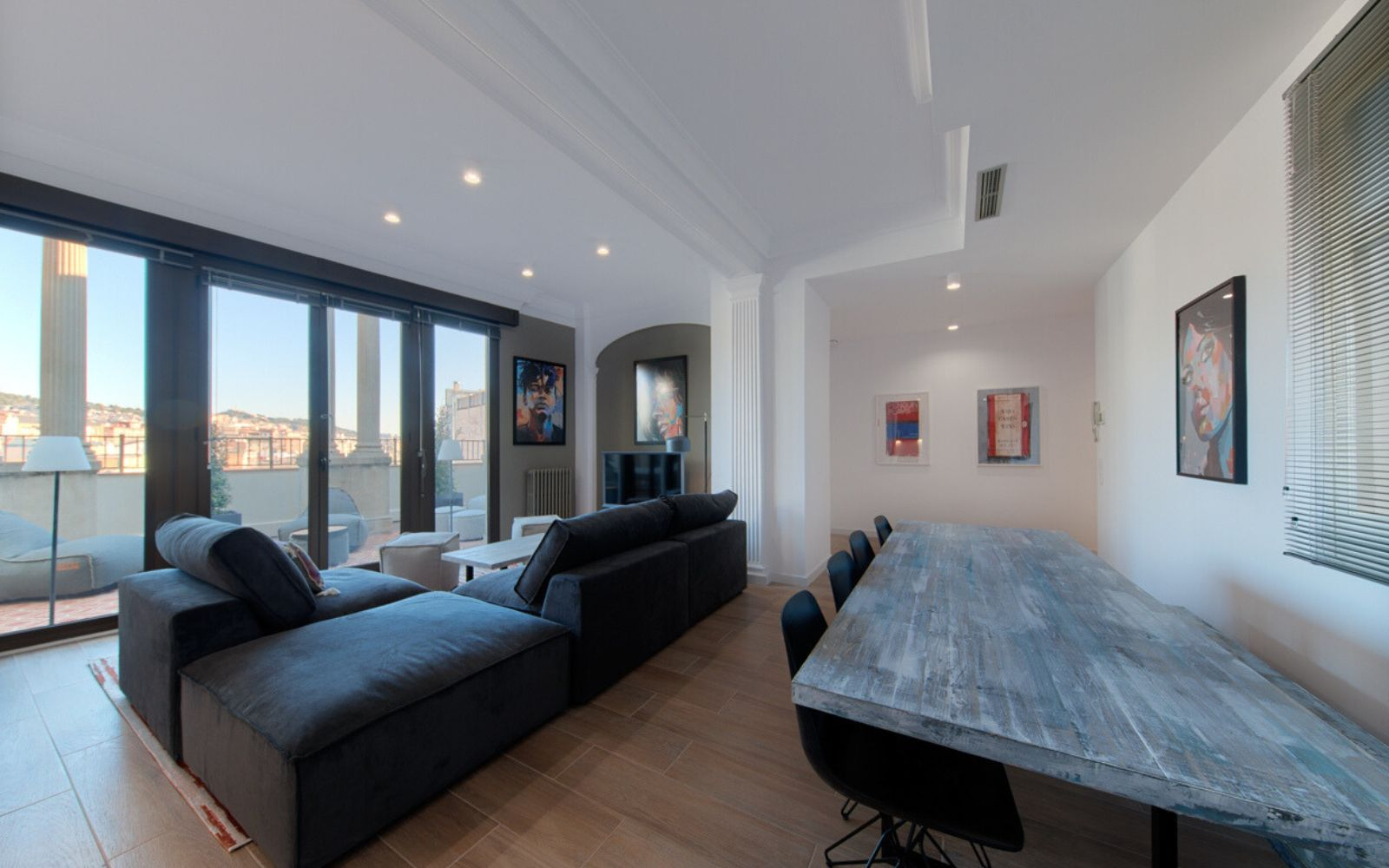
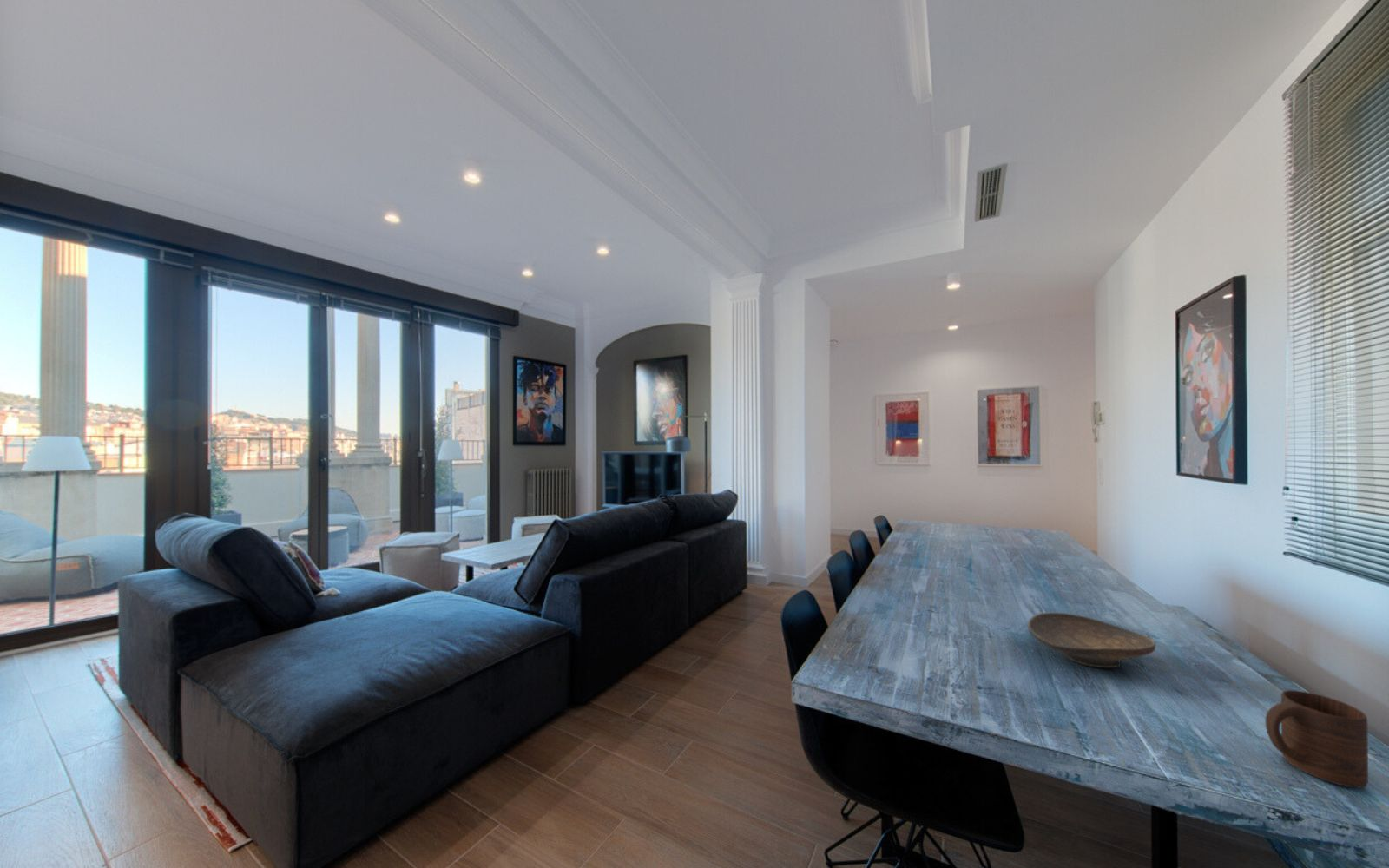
+ cup (1317, 738)
+ decorative bowl (1087, 641)
